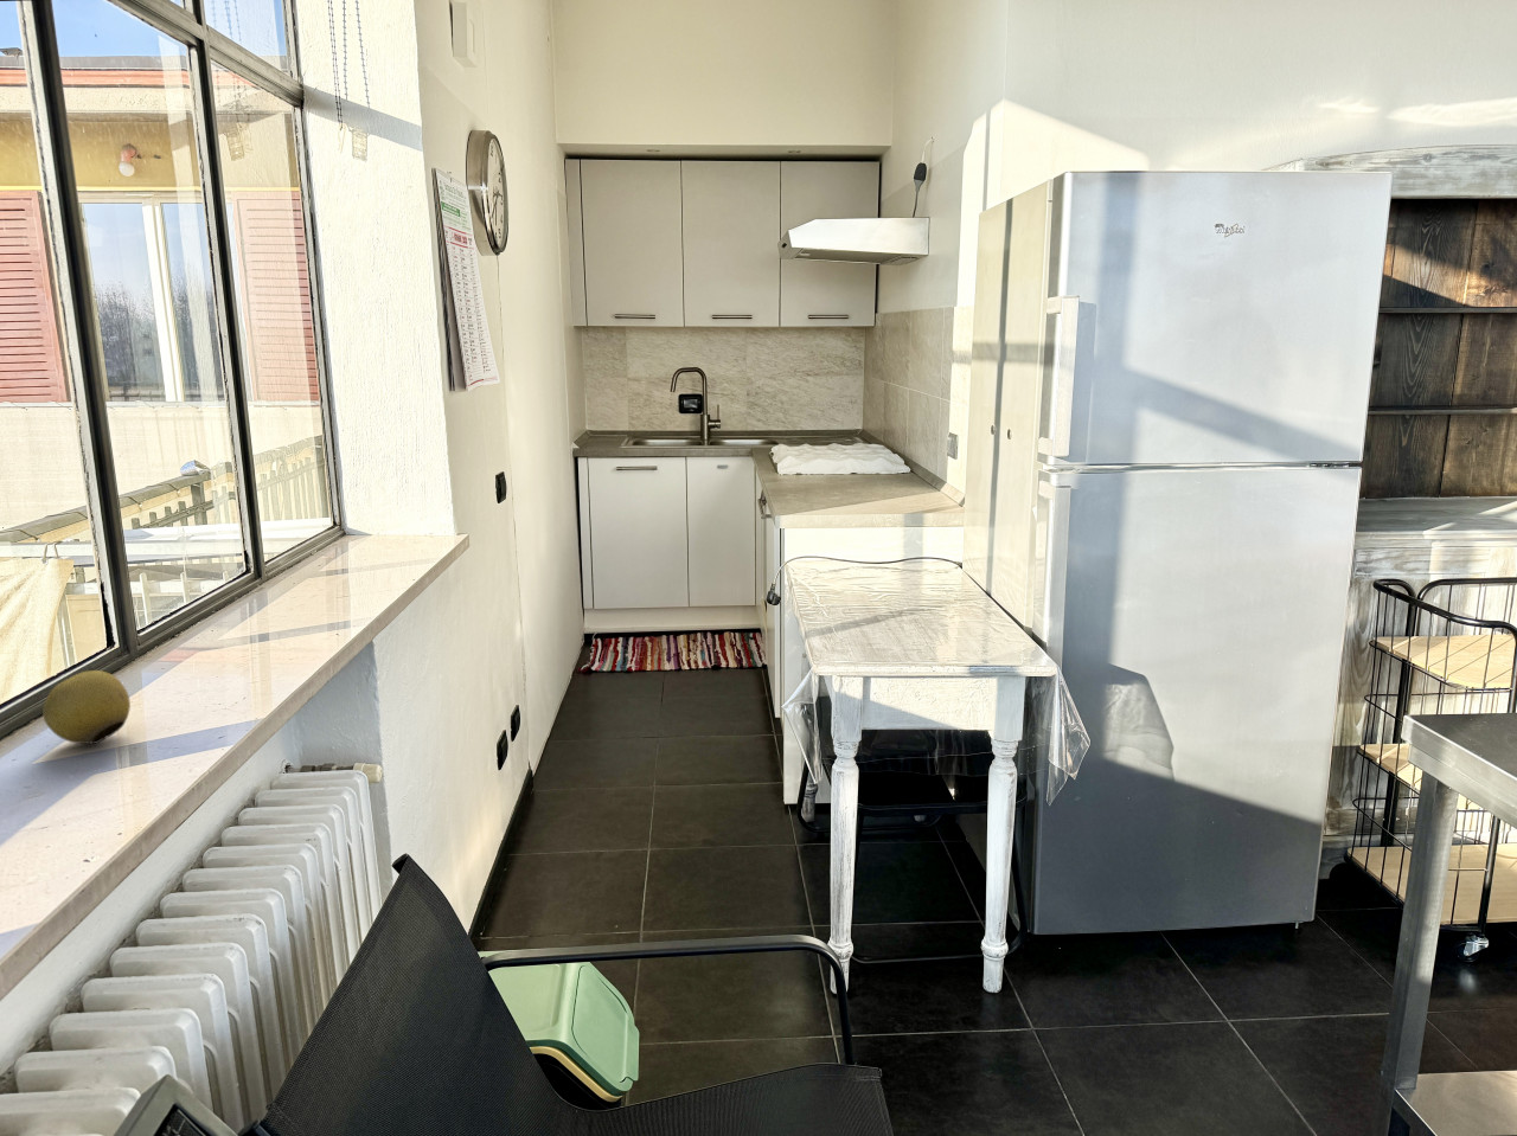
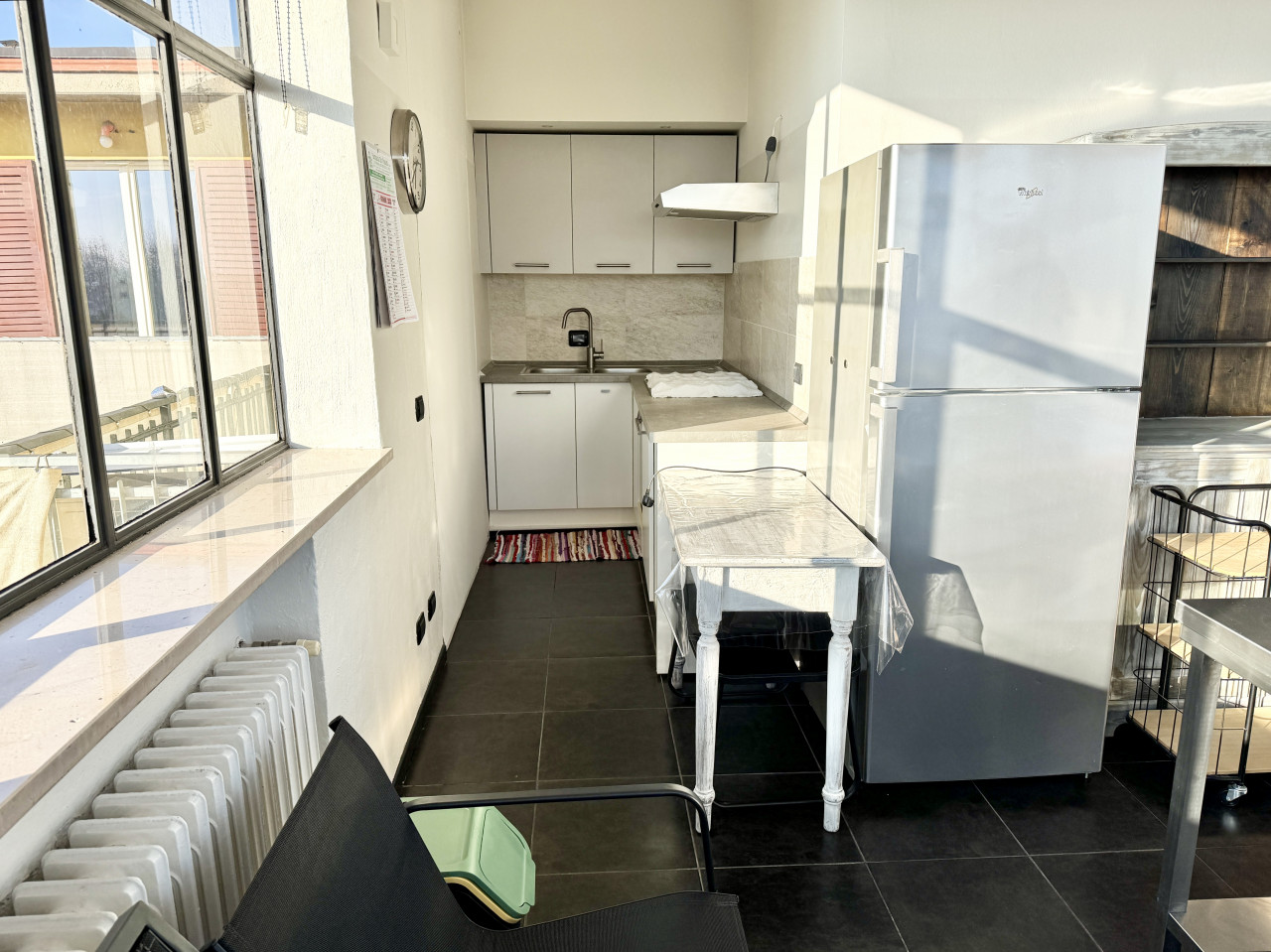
- fruit (87, 708)
